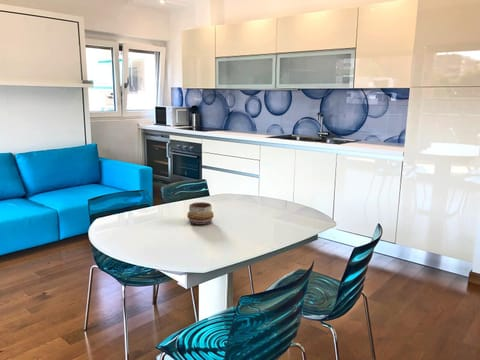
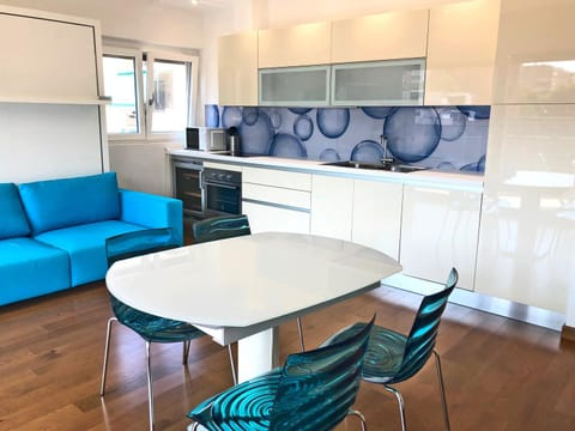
- decorative bowl (200, 213)
